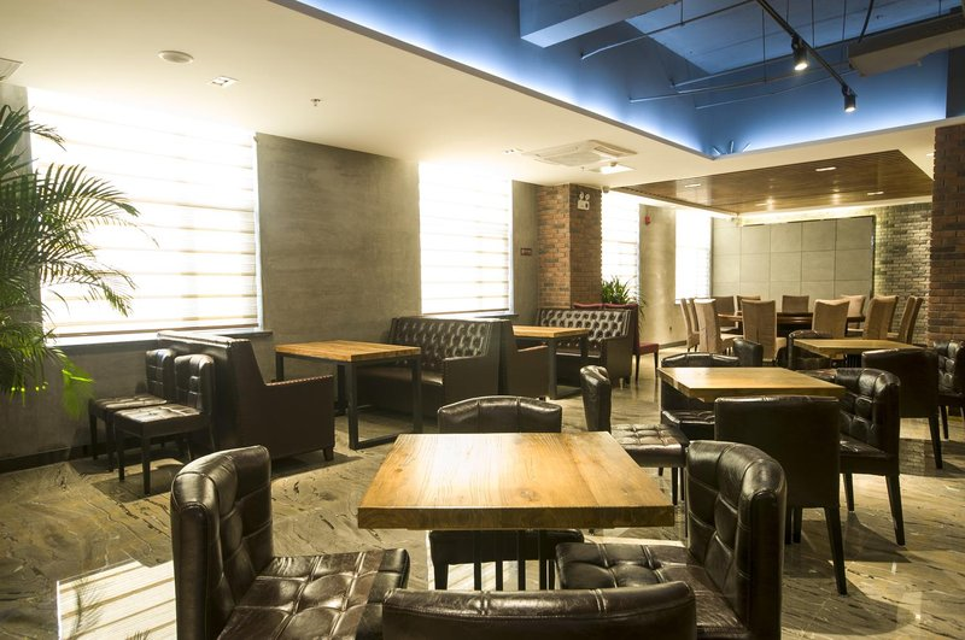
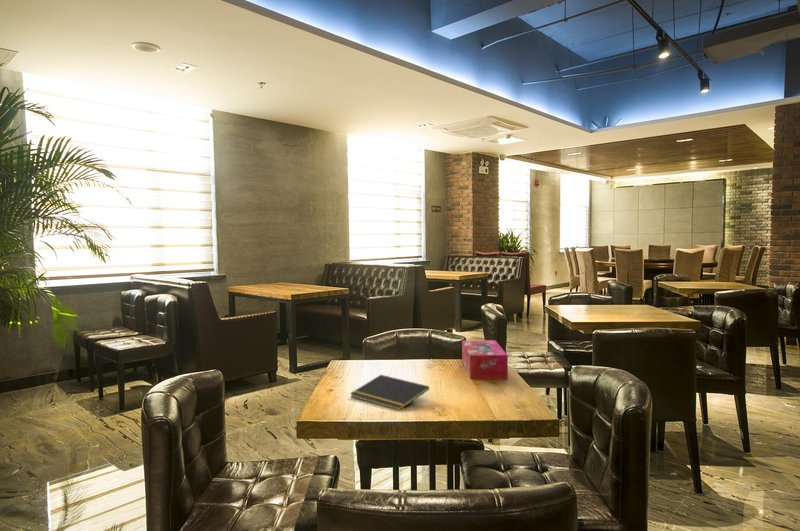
+ notepad (389, 391)
+ tissue box (483, 358)
